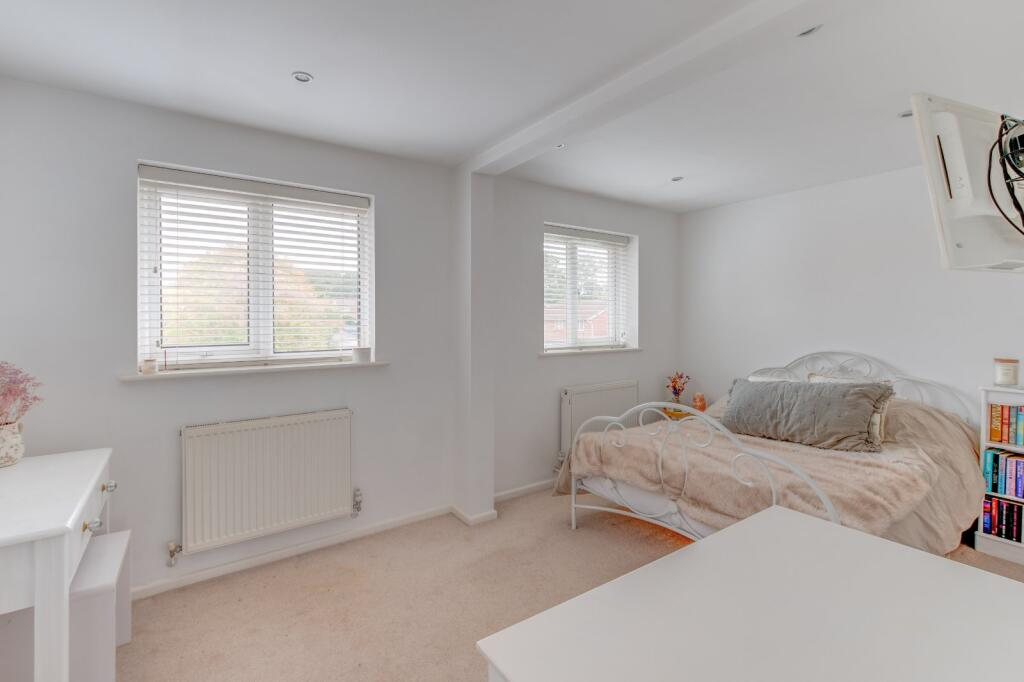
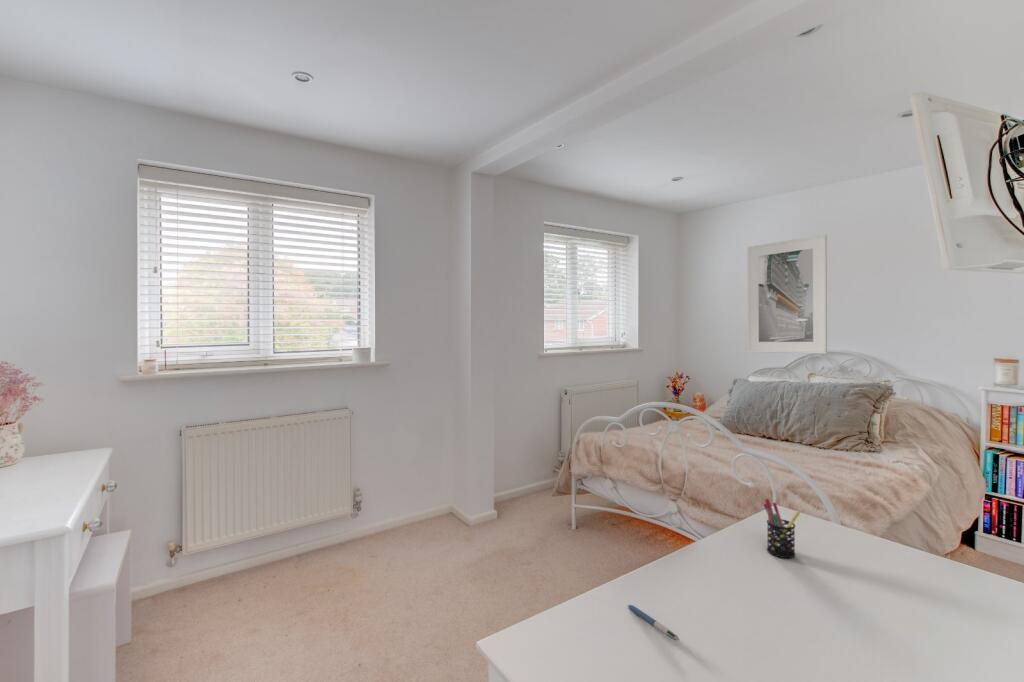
+ pen holder (778, 527)
+ pen (652, 620)
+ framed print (784, 297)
